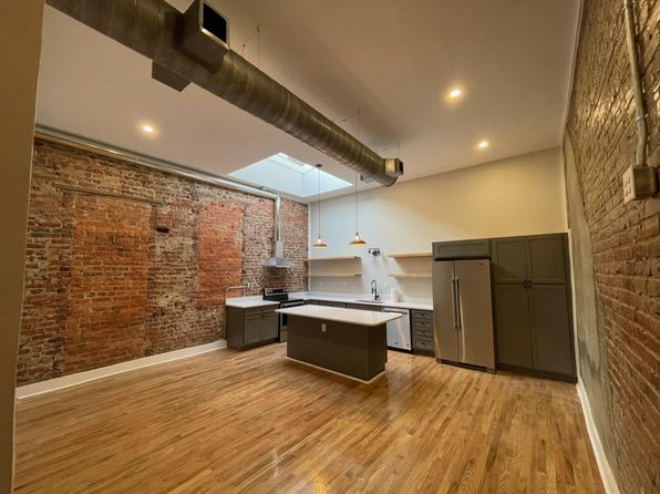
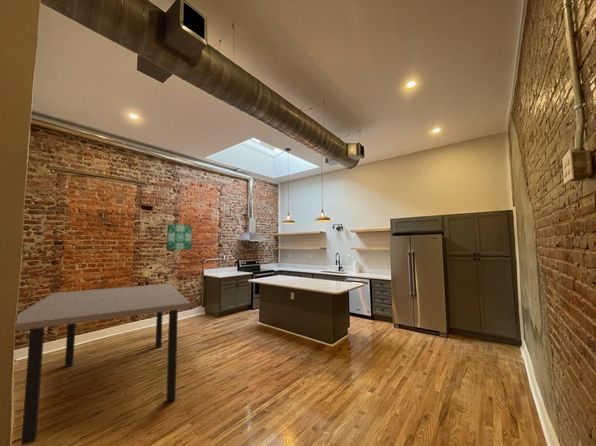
+ dining table (110, 318)
+ wall art (179, 237)
